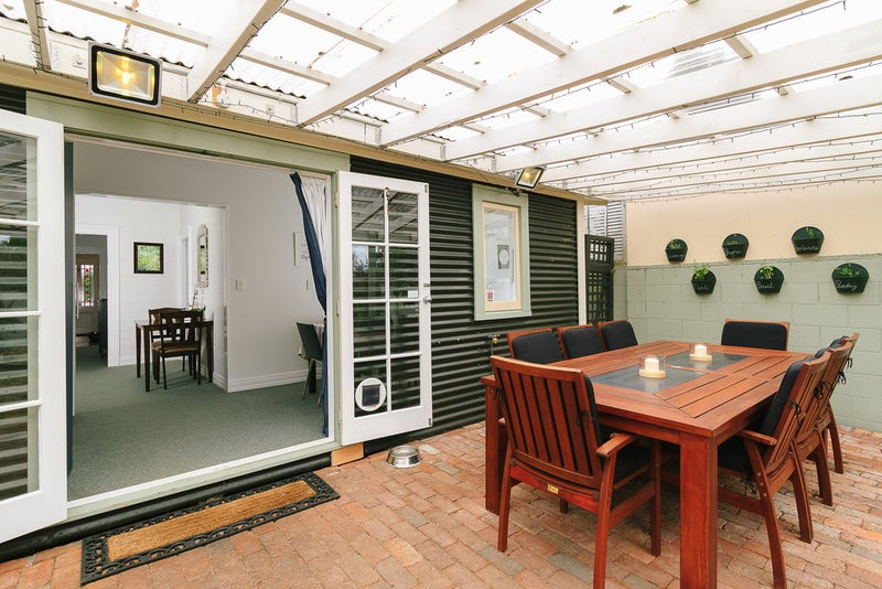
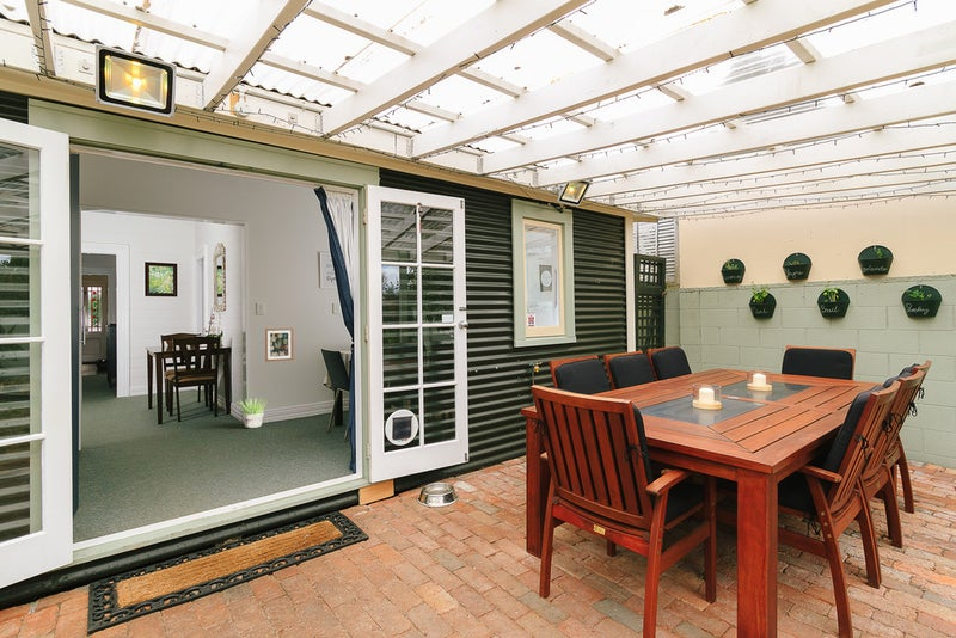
+ wall art (278, 344)
+ potted plant (252, 412)
